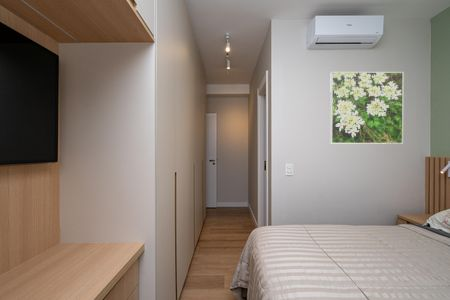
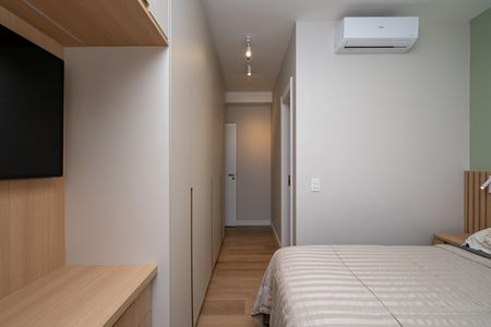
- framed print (366, 108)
